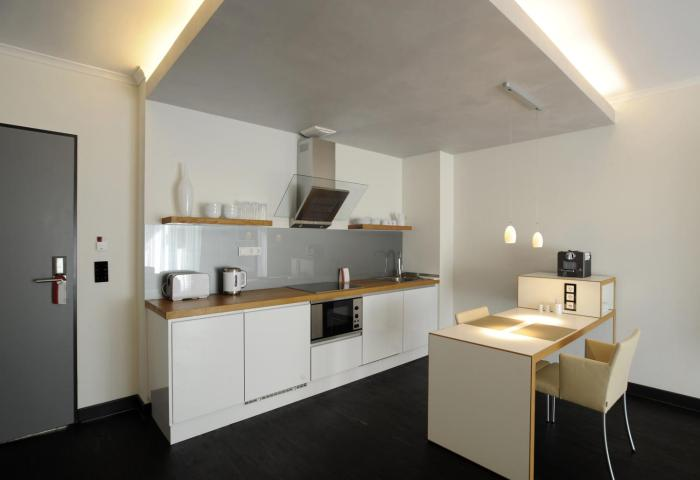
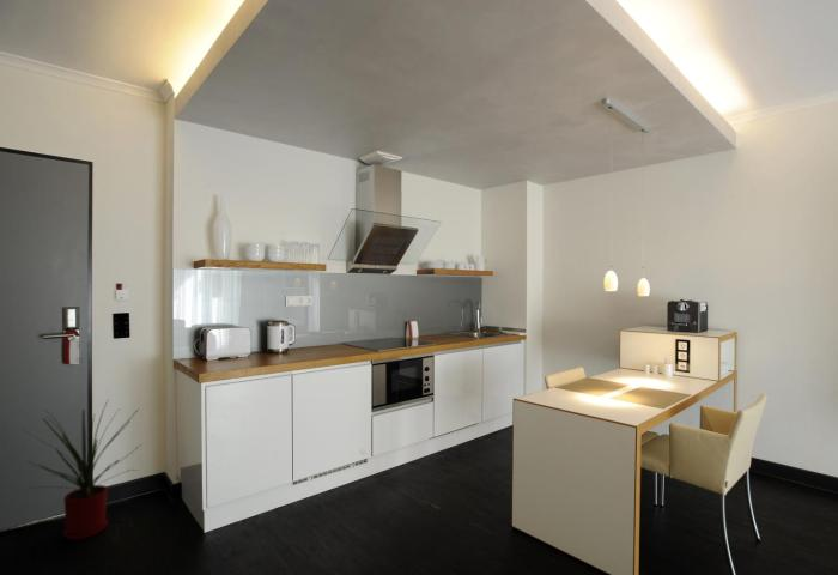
+ house plant (86, 467)
